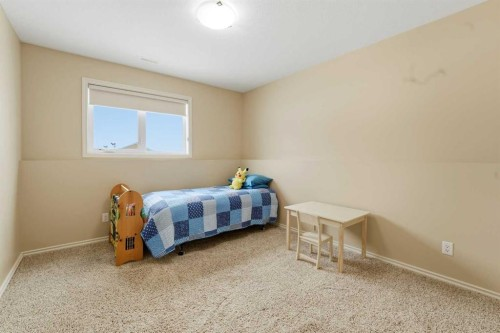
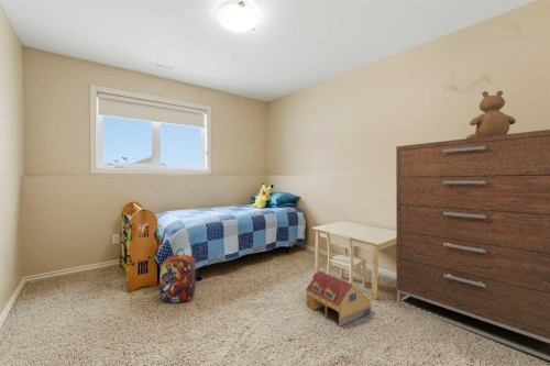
+ dresser (474, 230)
+ backpack (178, 275)
+ teddy bear (487, 117)
+ toy house (332, 291)
